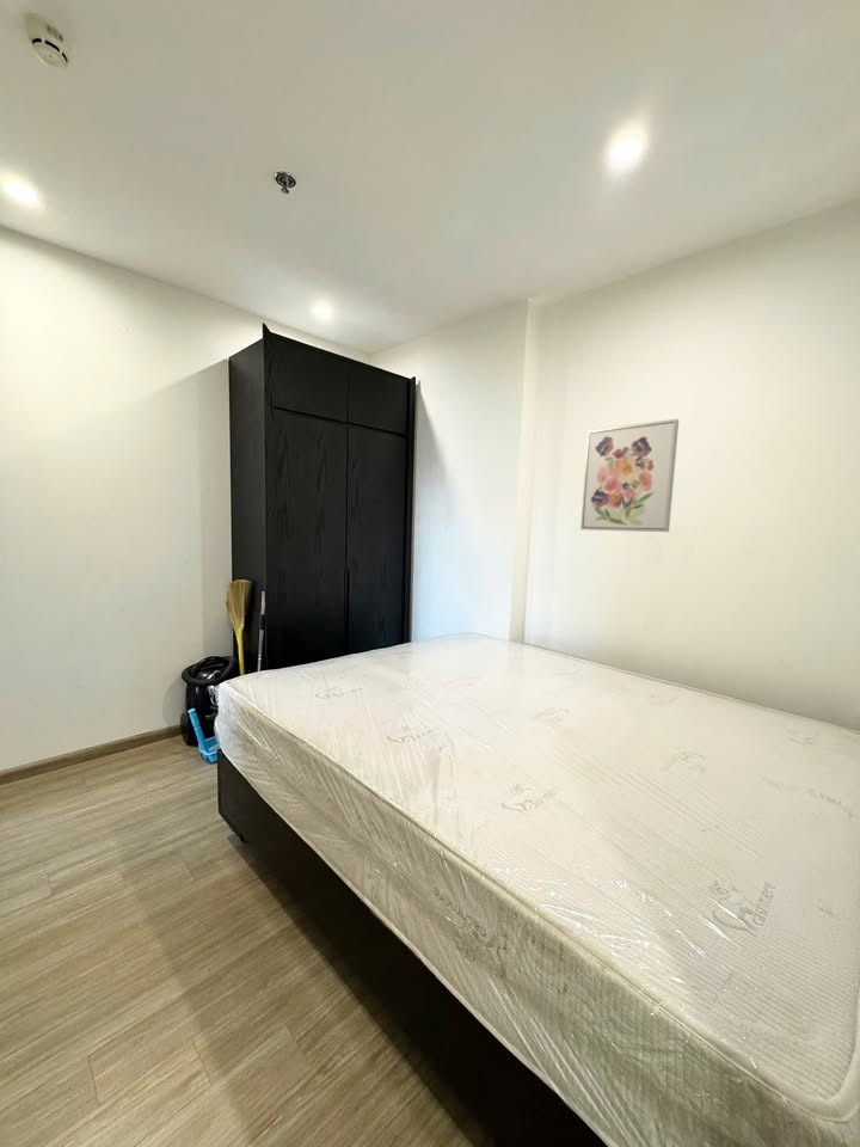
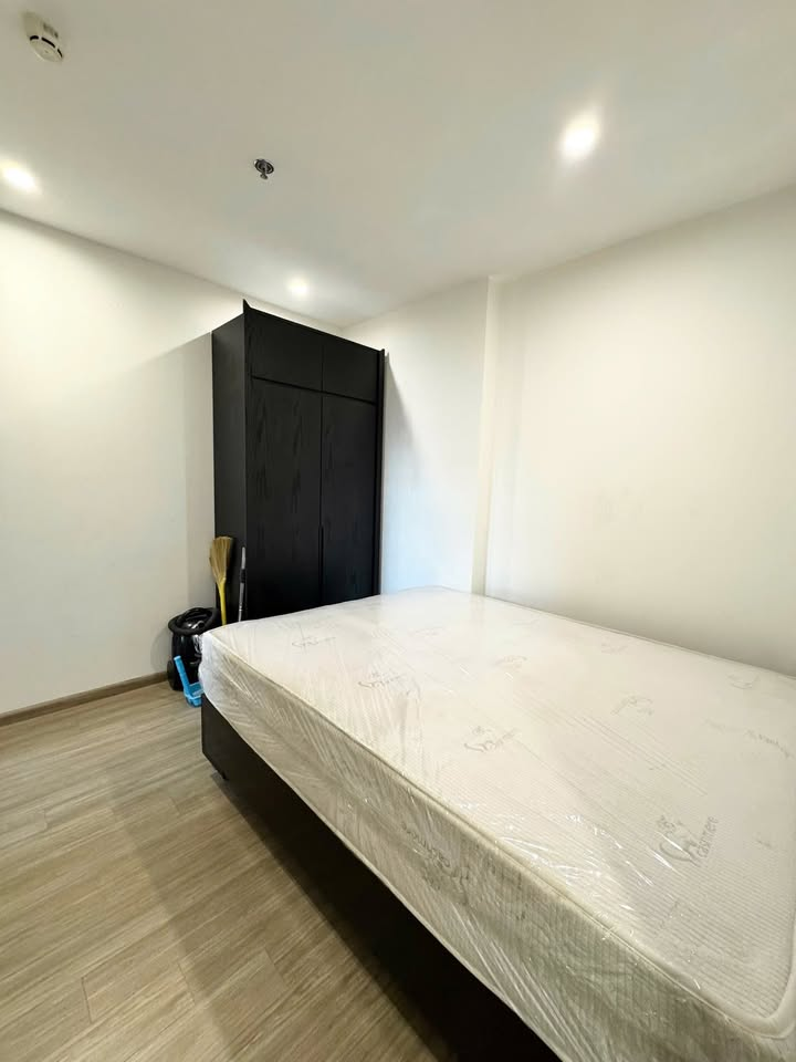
- wall art (626, 478)
